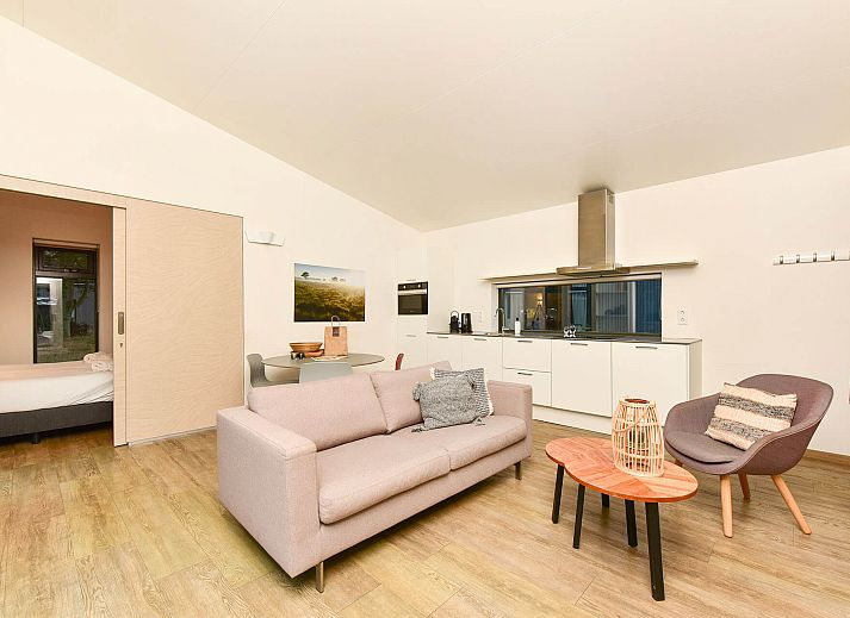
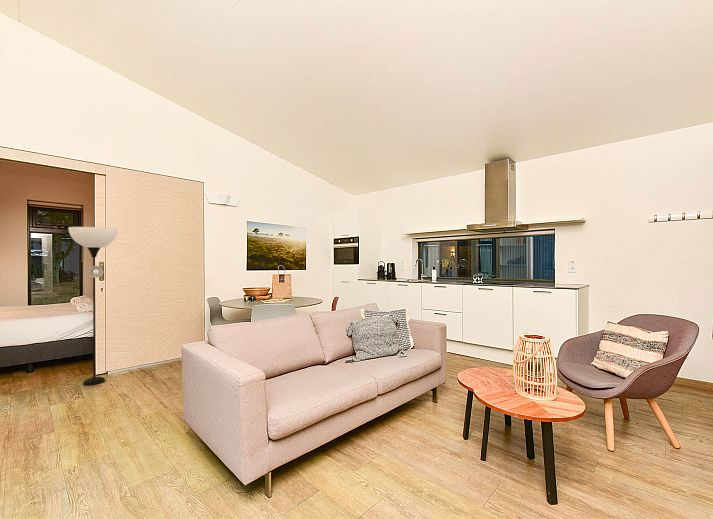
+ floor lamp (94, 305)
